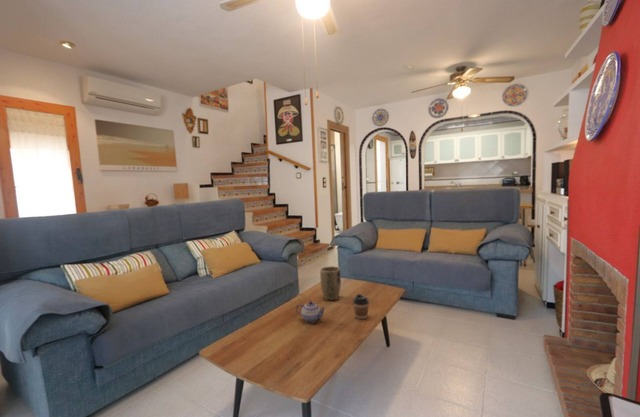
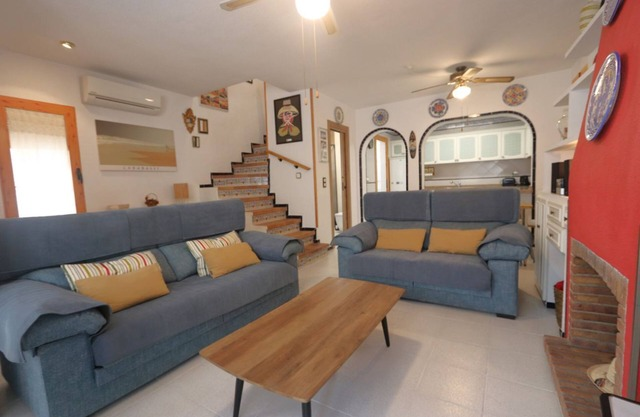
- teapot (311, 310)
- coffee cup (361, 306)
- plant pot (330, 283)
